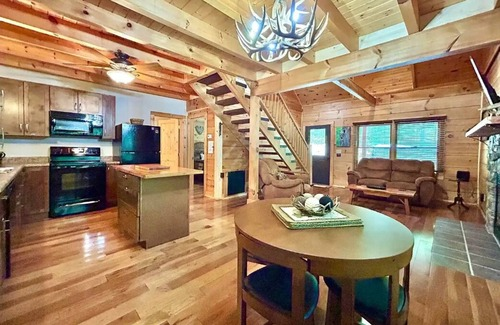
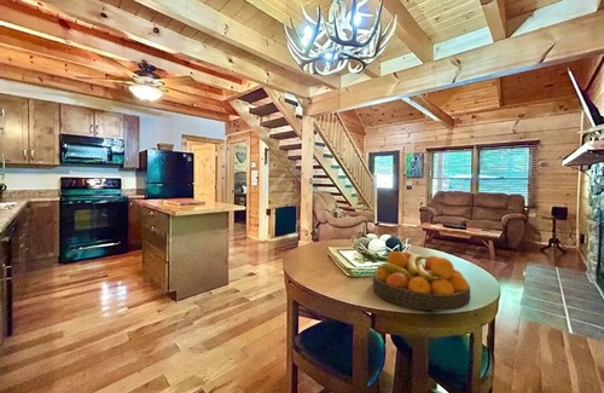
+ fruit bowl (418, 272)
